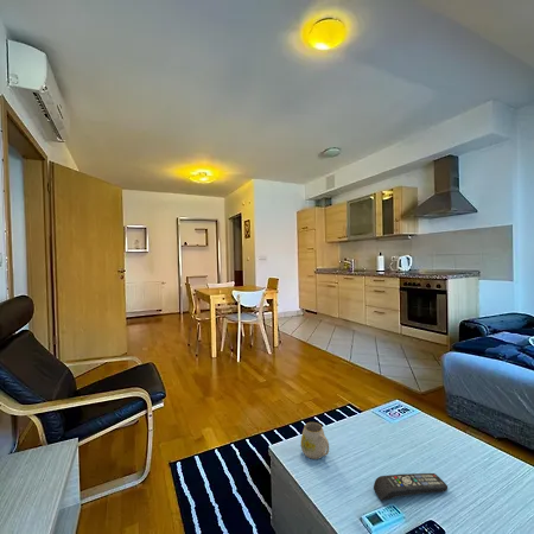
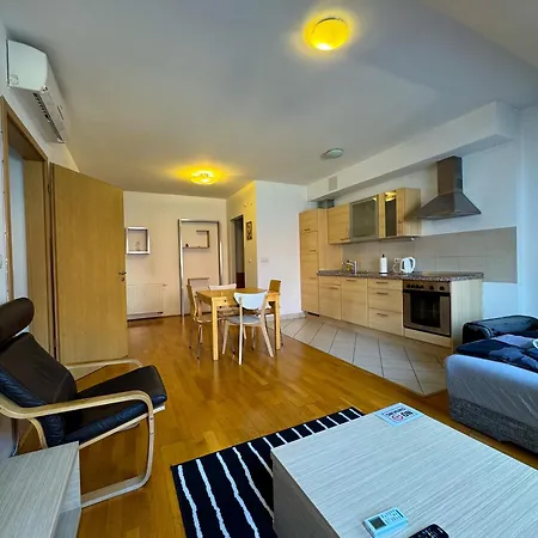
- remote control (409, 484)
- mug (316, 441)
